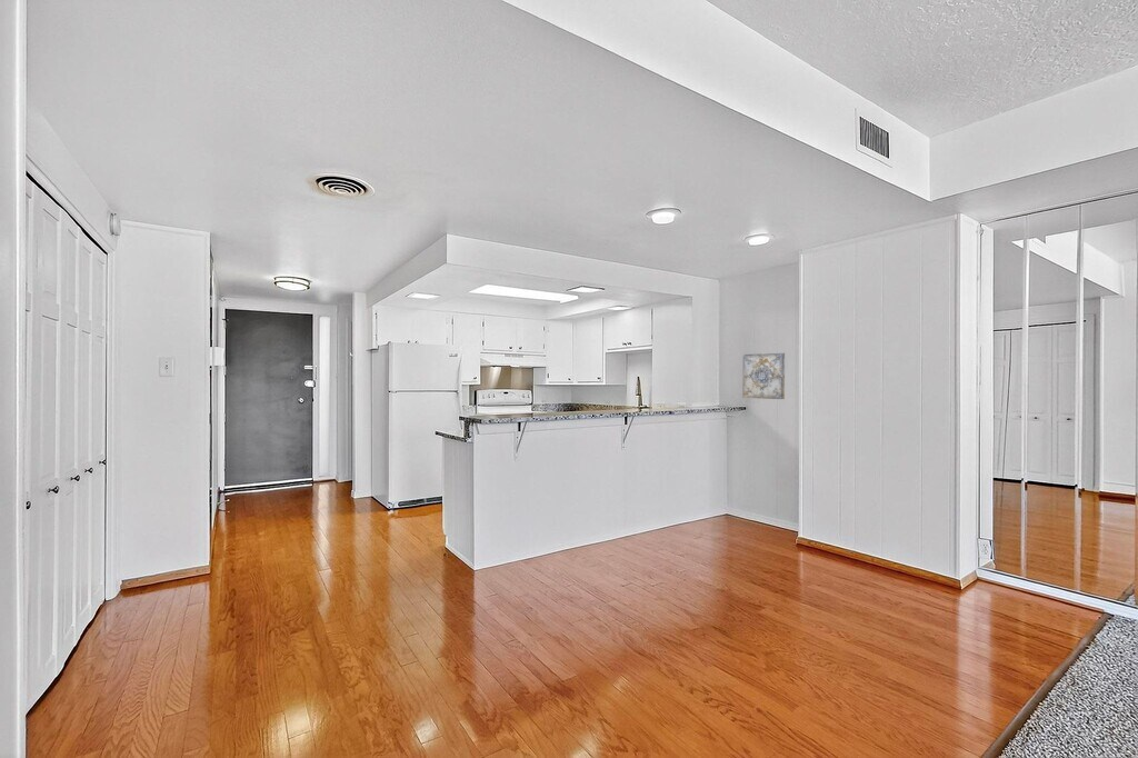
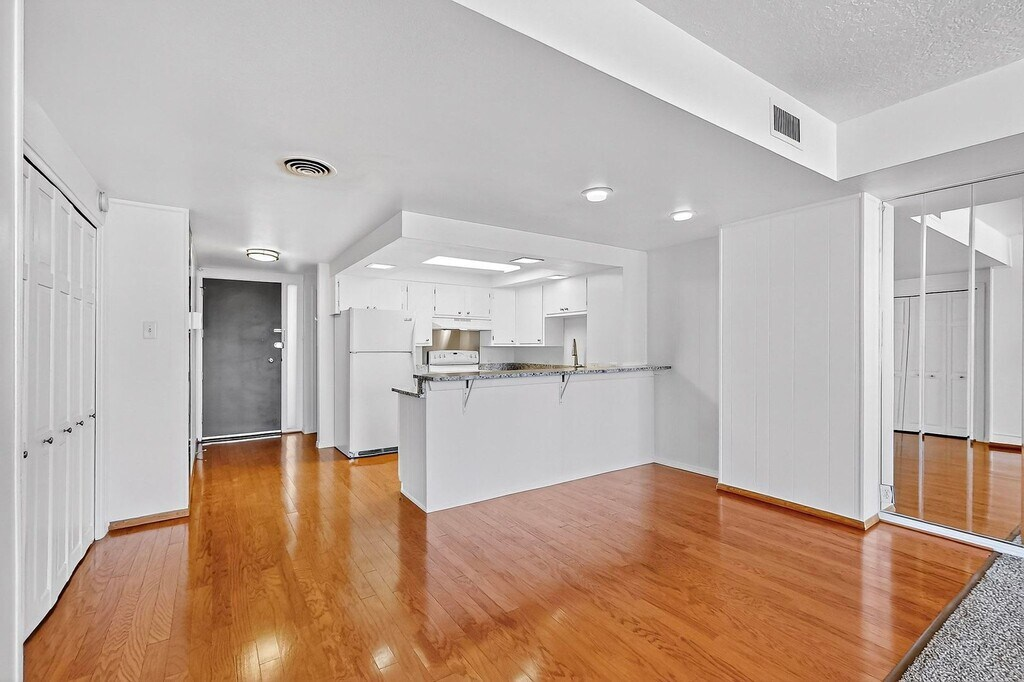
- wall art (762, 376)
